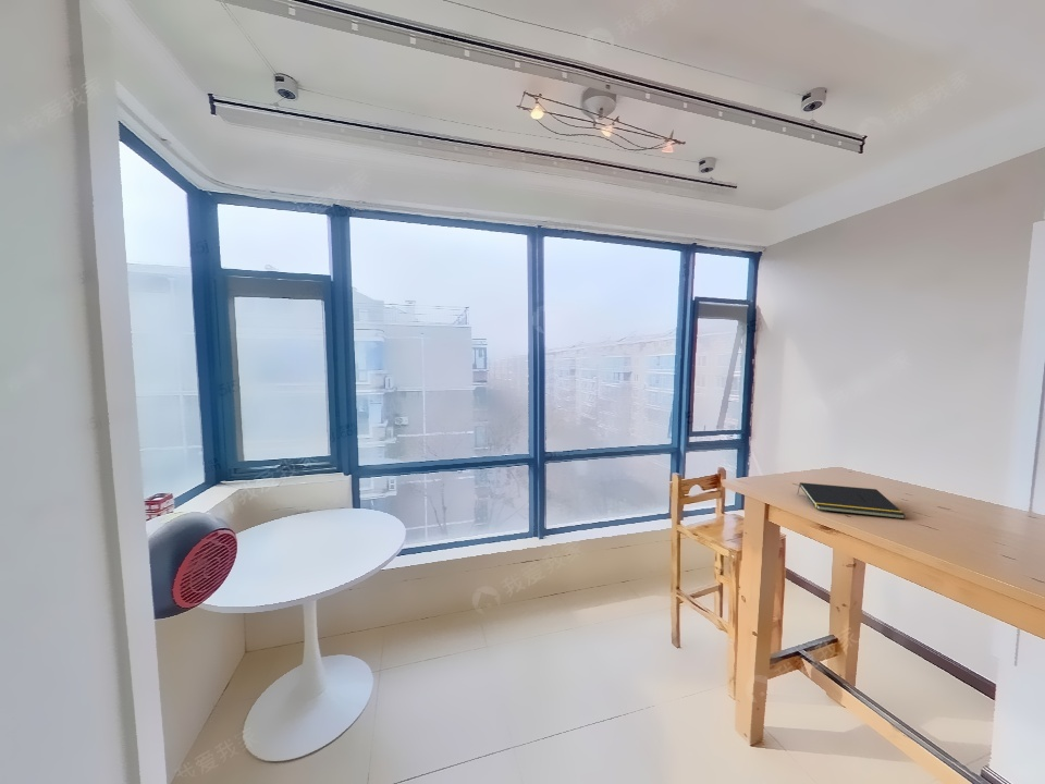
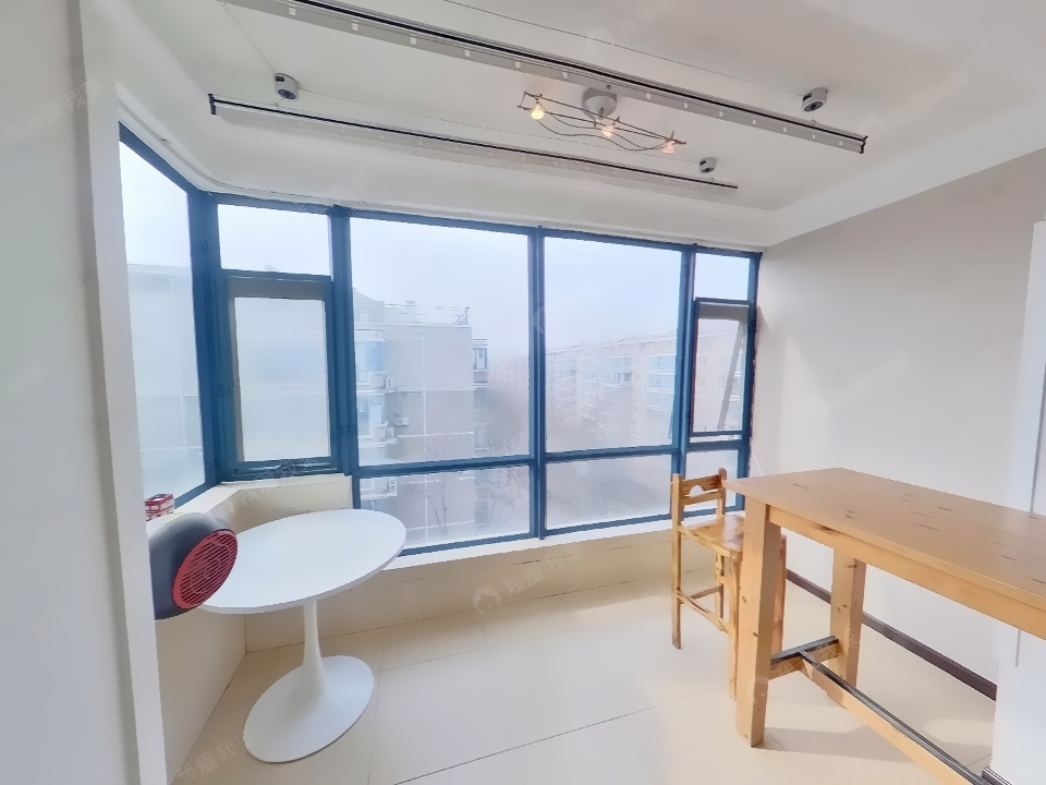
- notepad (847, 499)
